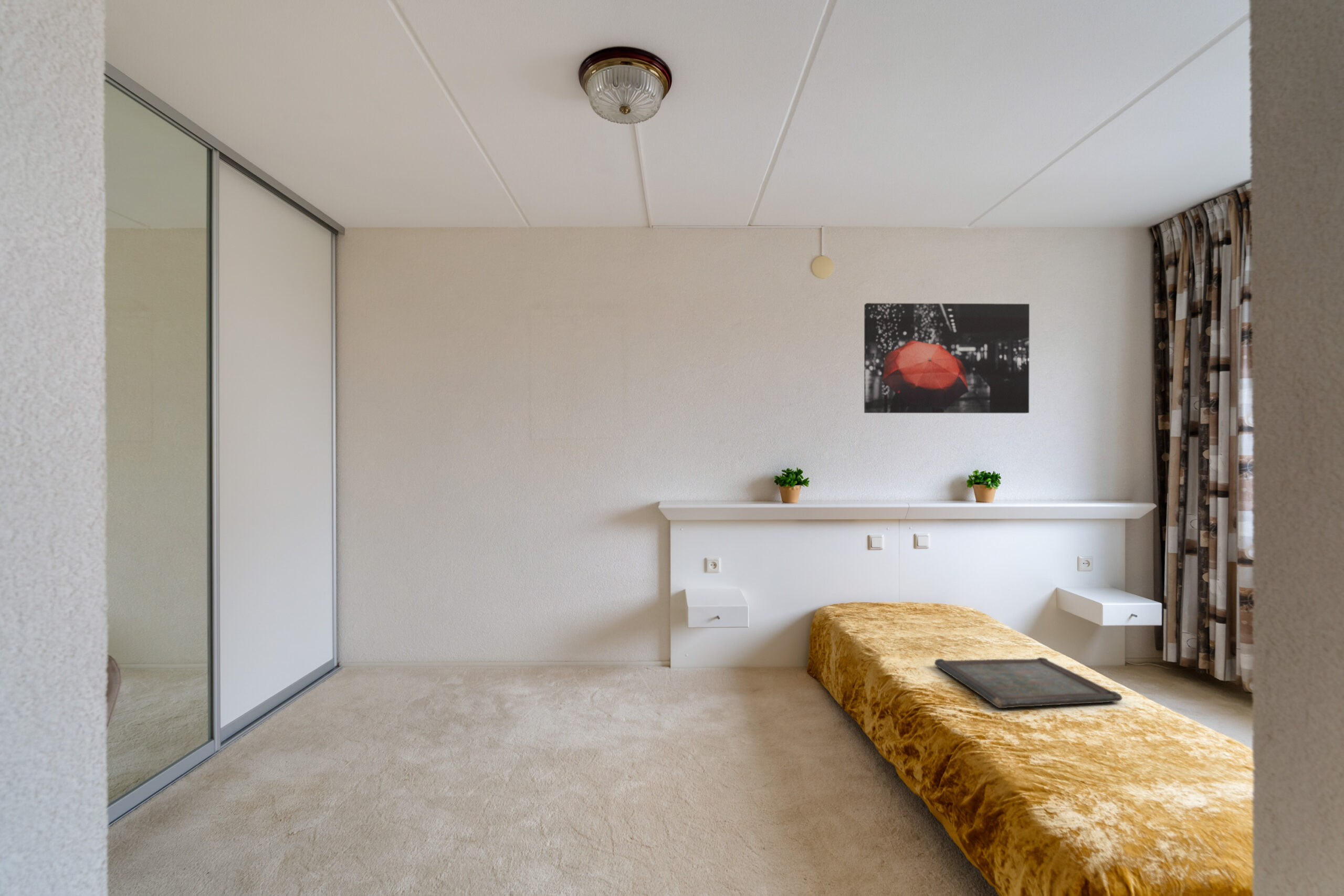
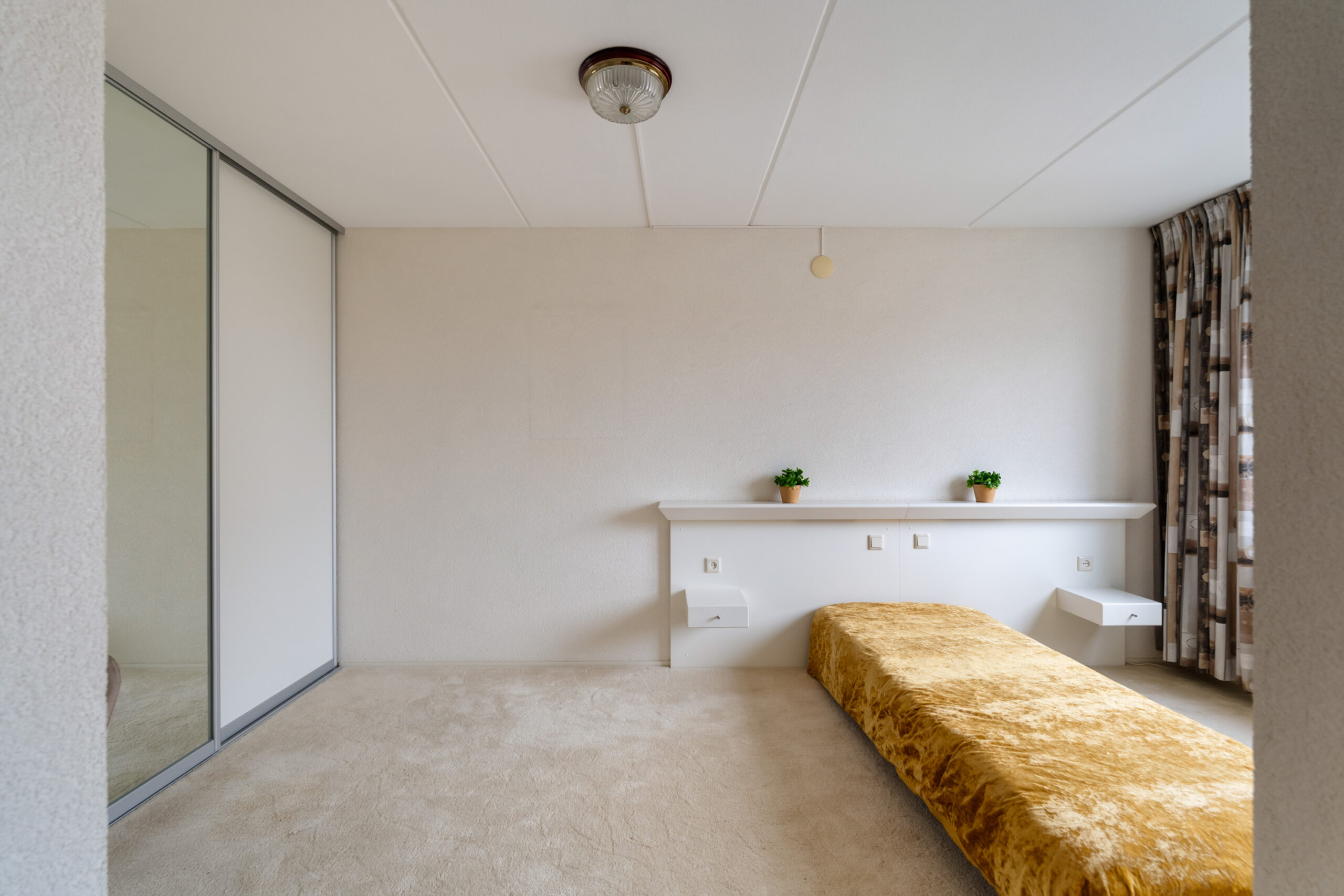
- wall art (946, 359)
- serving tray (1022, 680)
